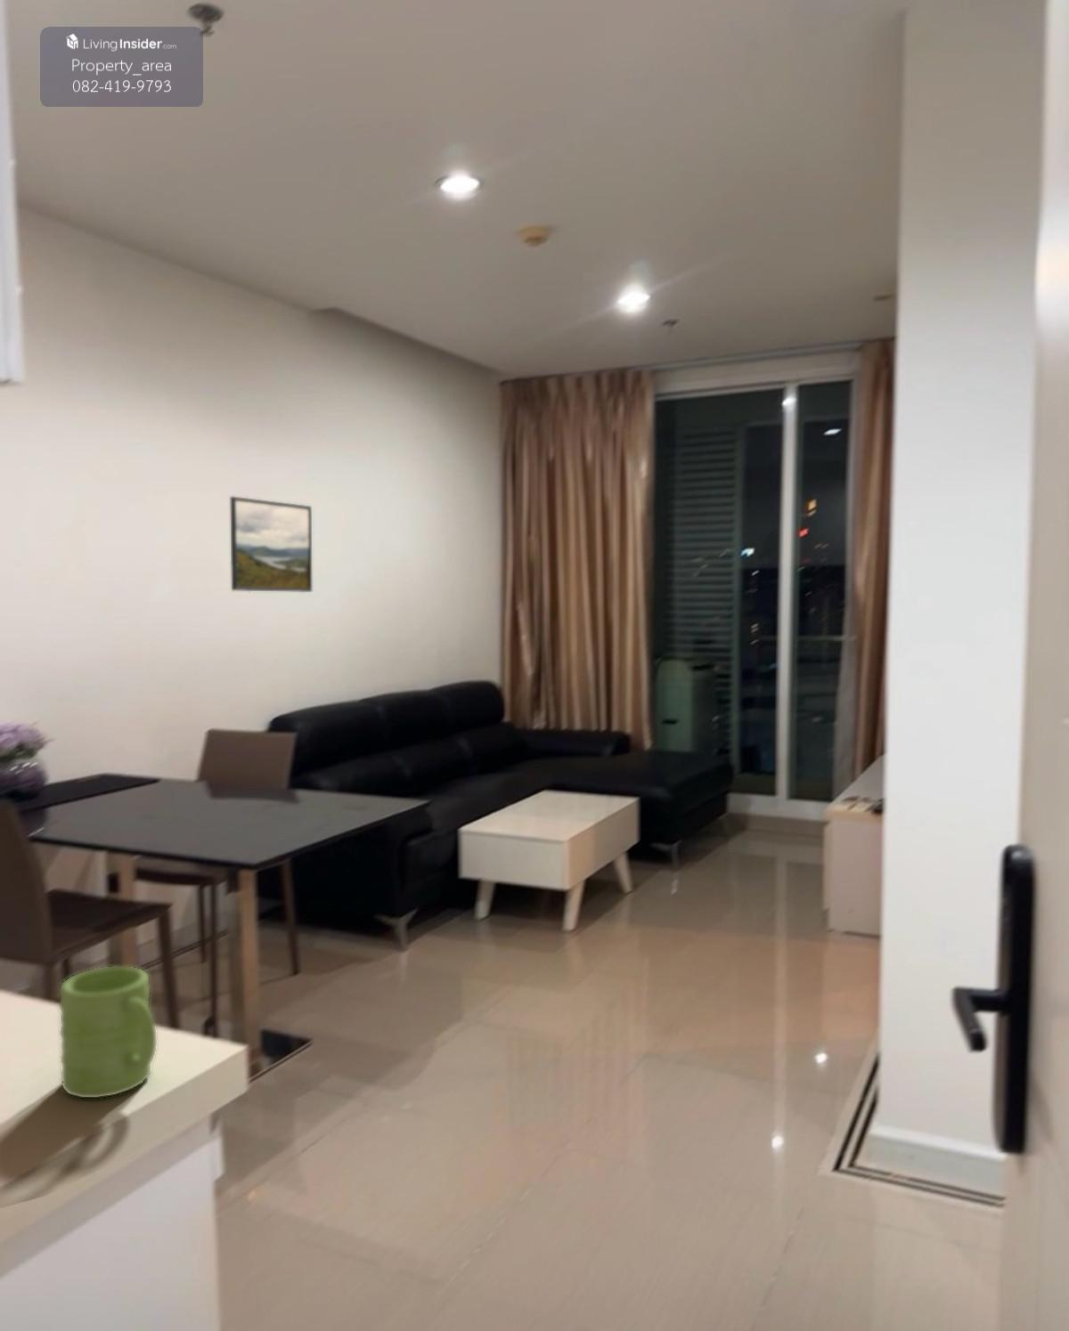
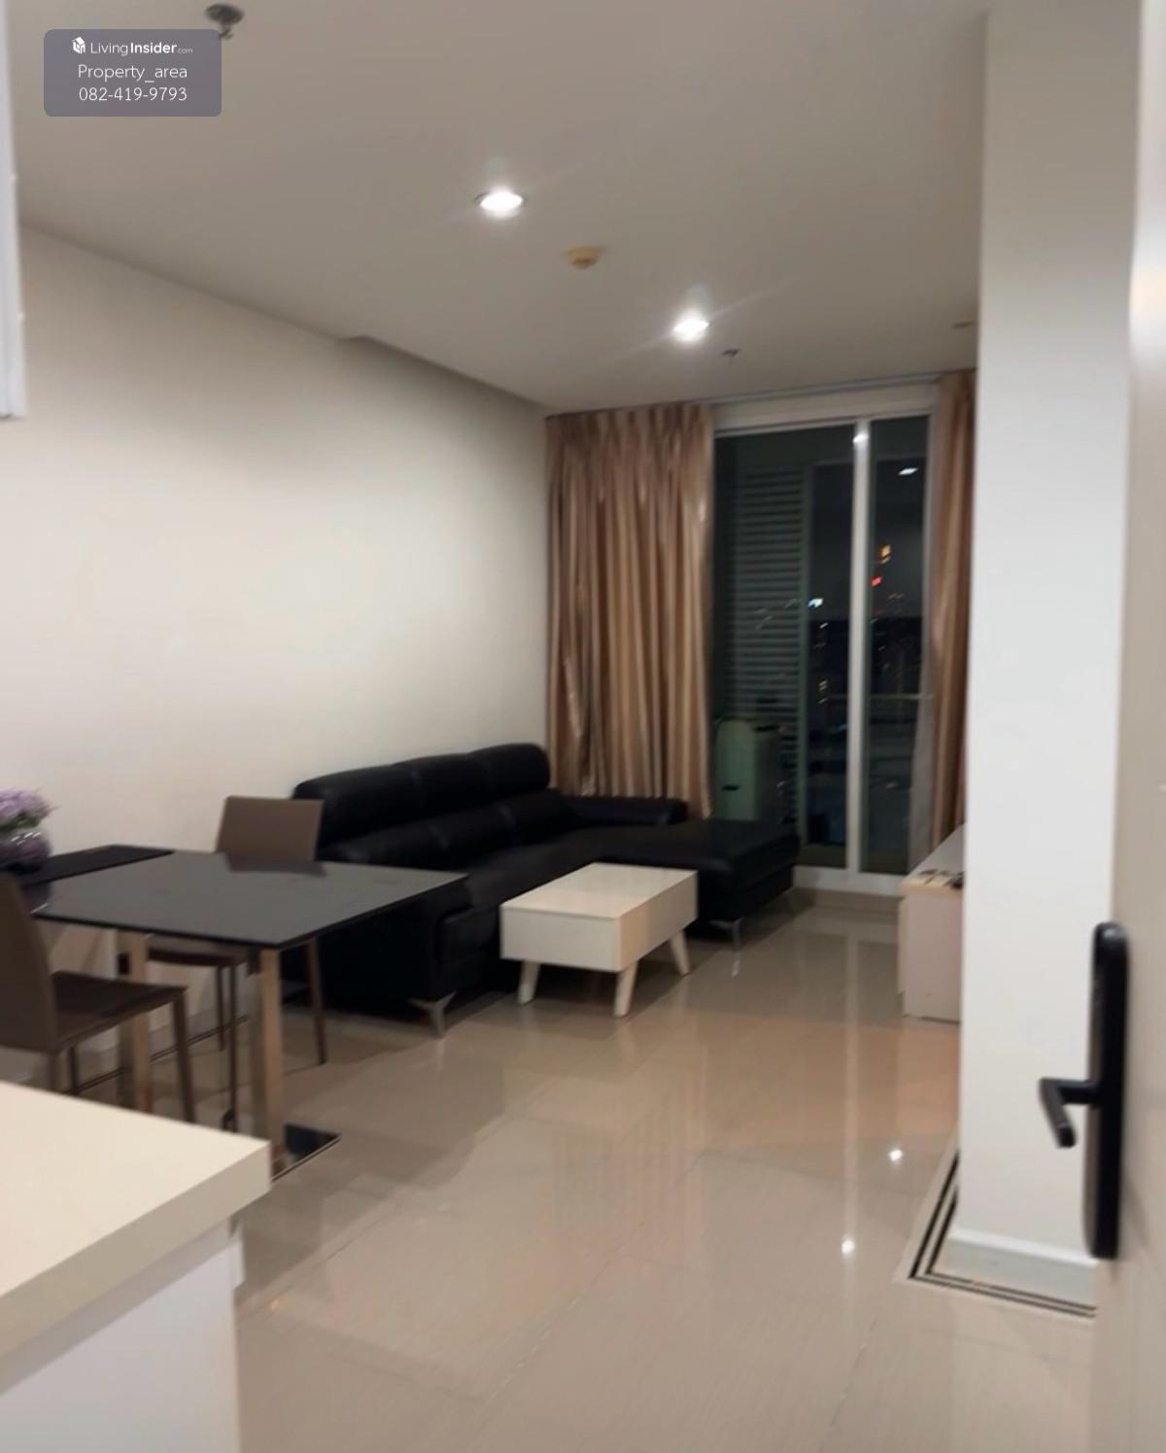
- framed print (273, 546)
- mug (117, 1033)
